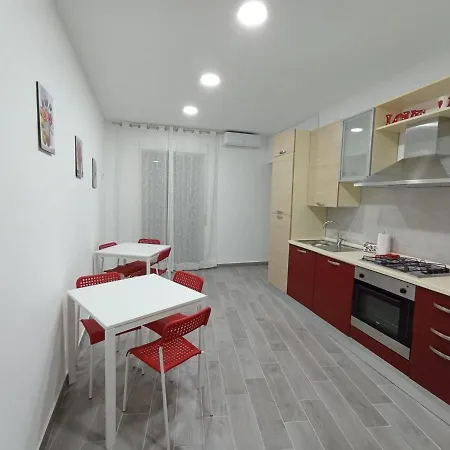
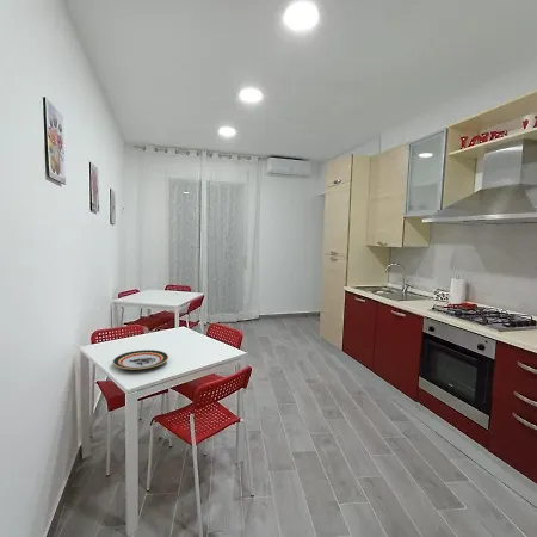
+ plate (141, 360)
